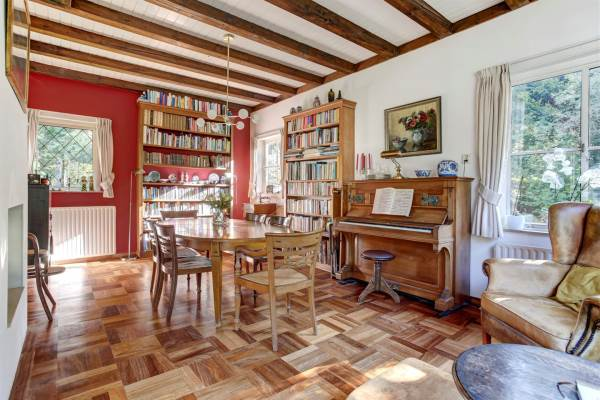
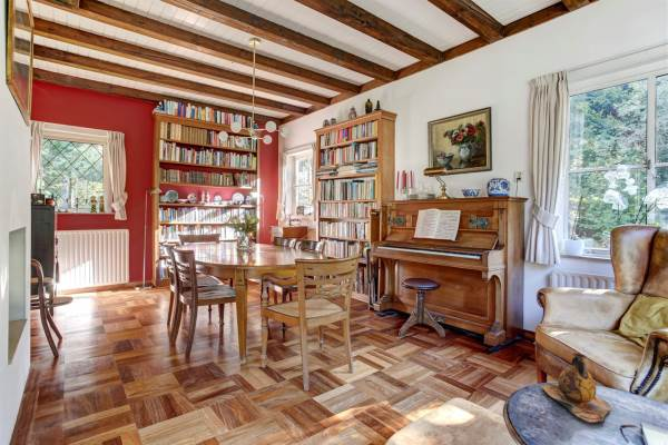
+ vase (578, 378)
